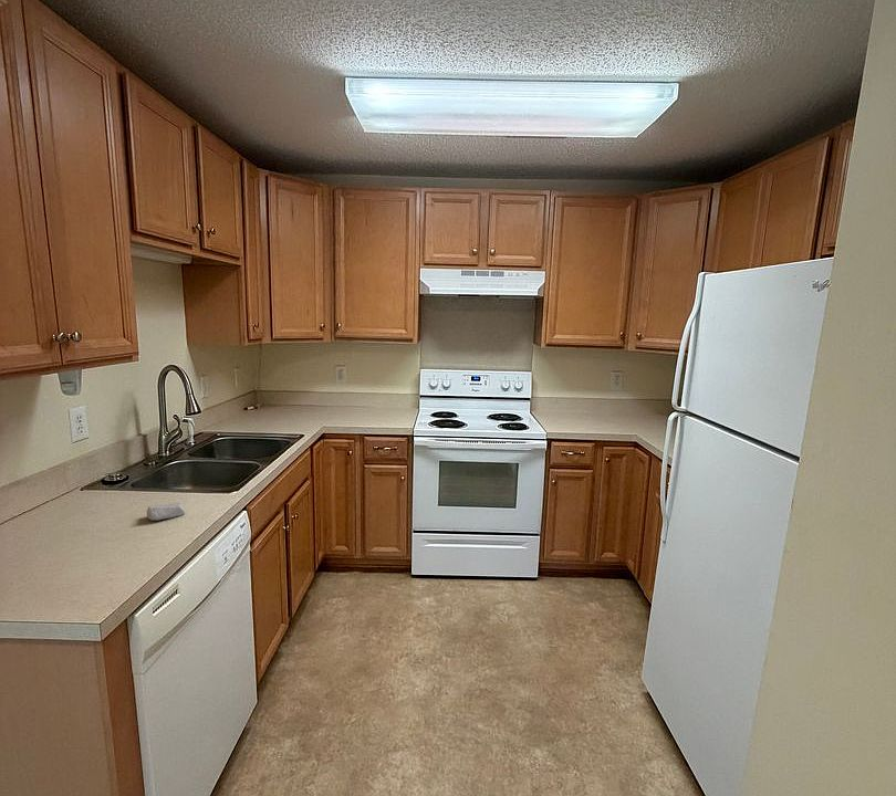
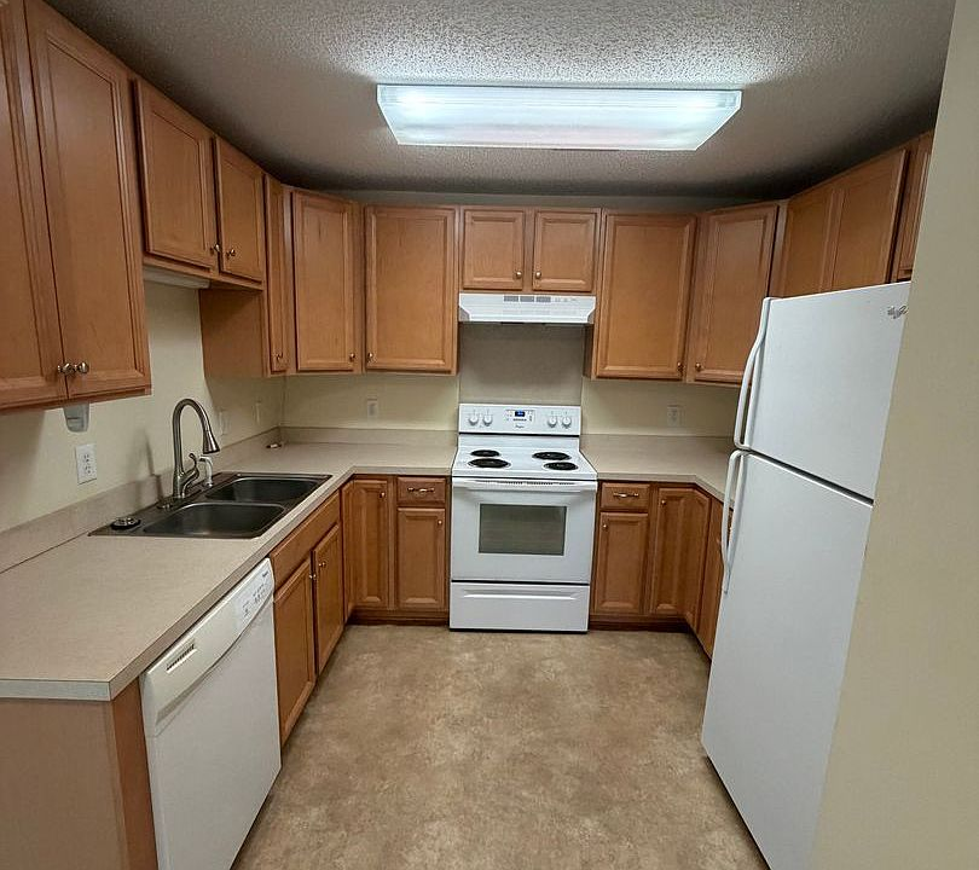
- soap bar (166, 510)
